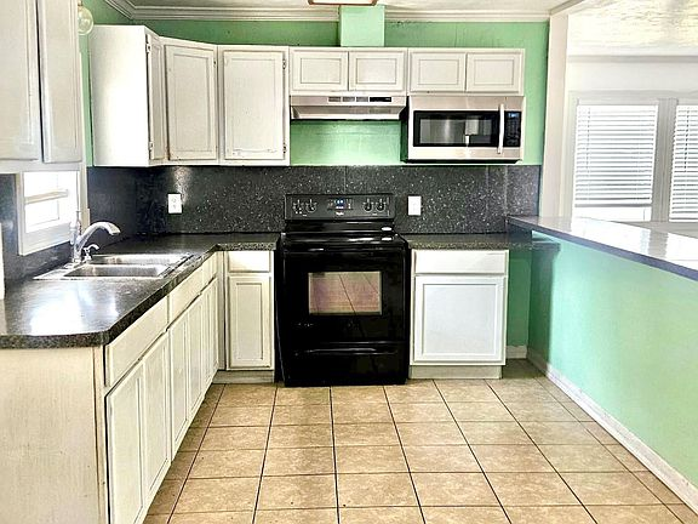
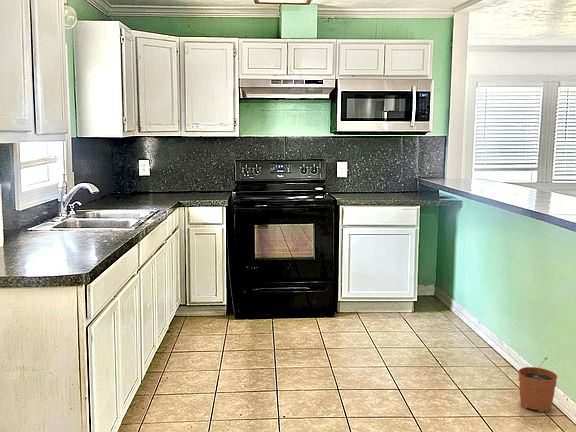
+ plant pot (537, 381)
